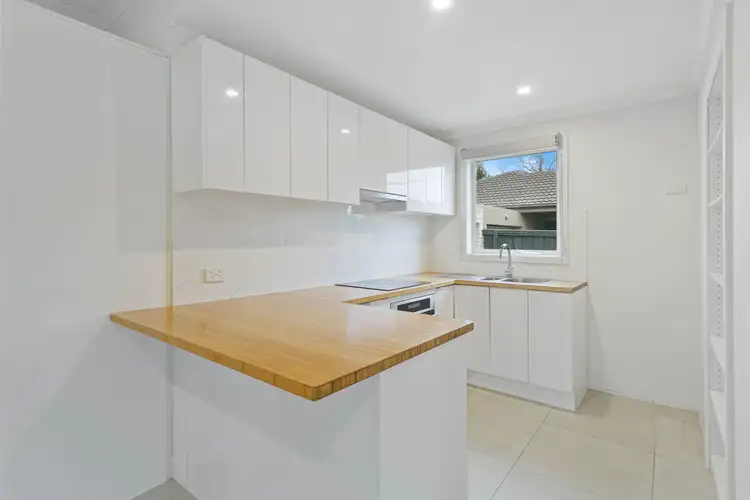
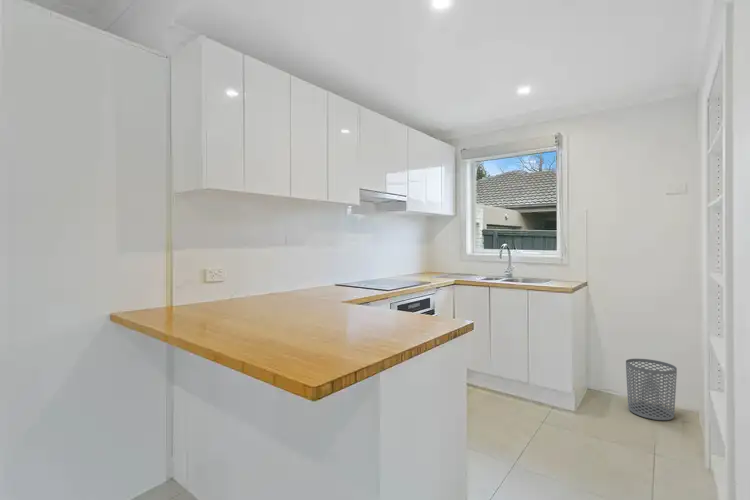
+ waste bin (650, 389)
